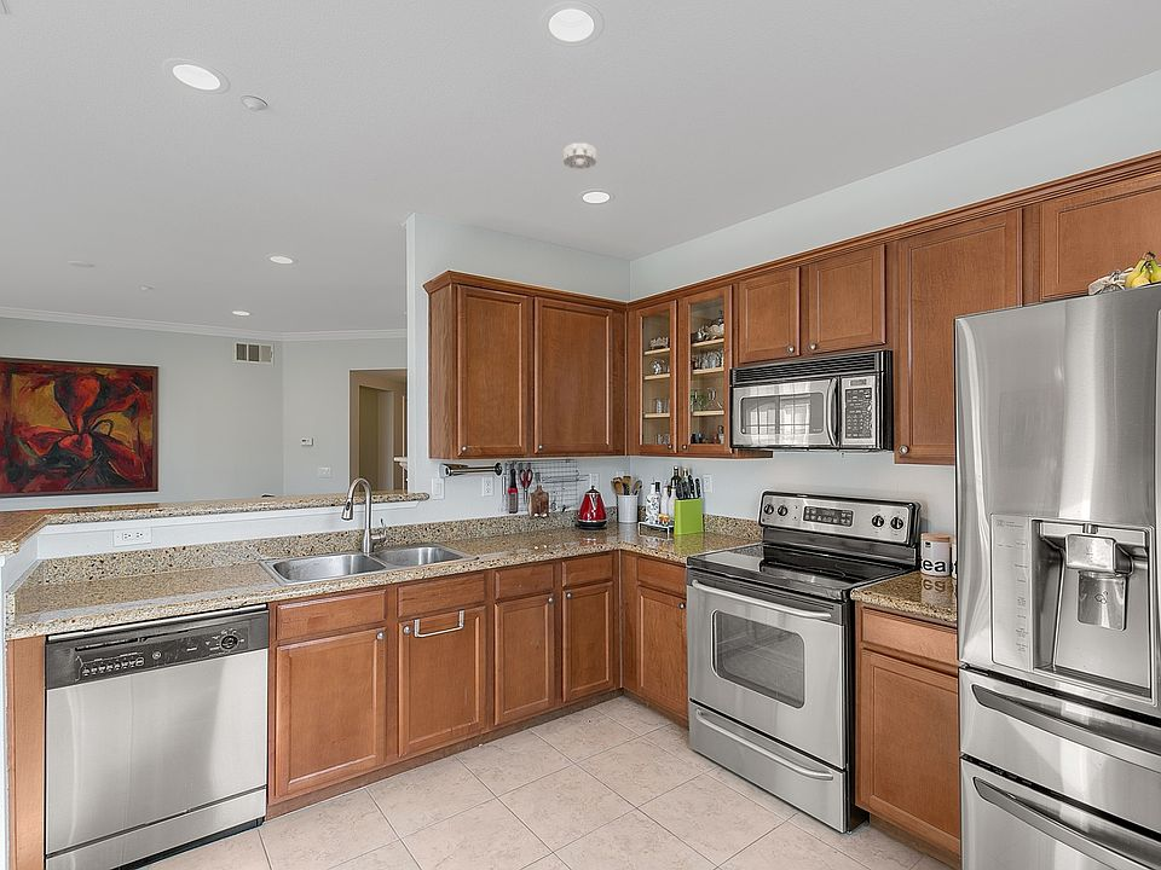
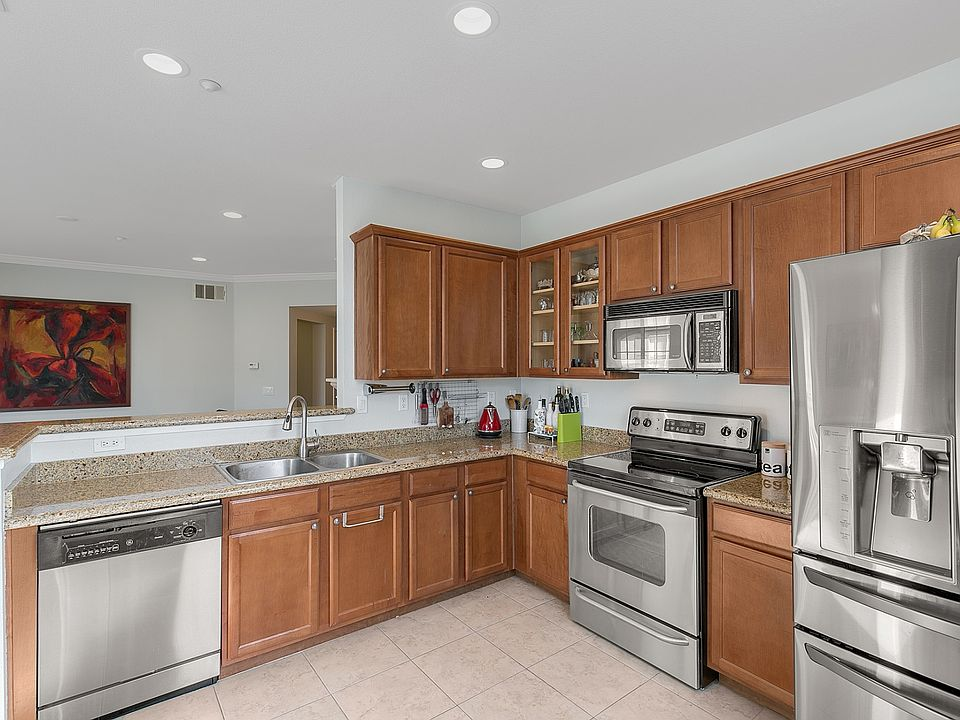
- smoke detector (579, 155)
